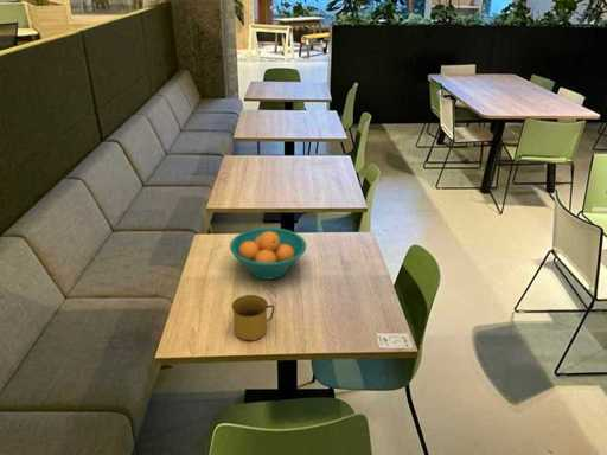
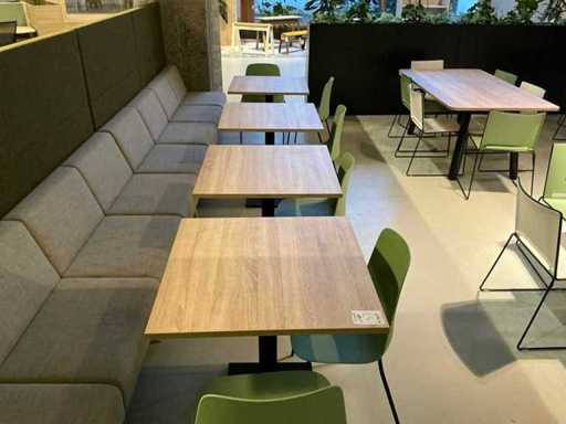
- mug (254, 316)
- fruit bowl (268, 251)
